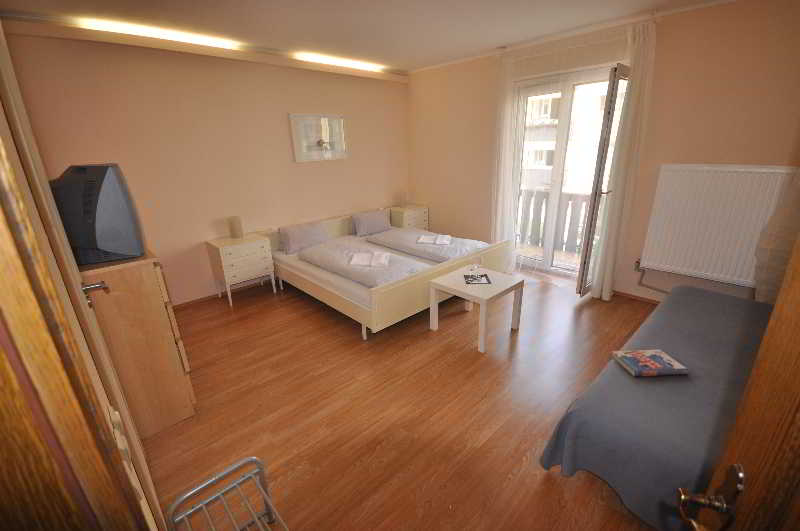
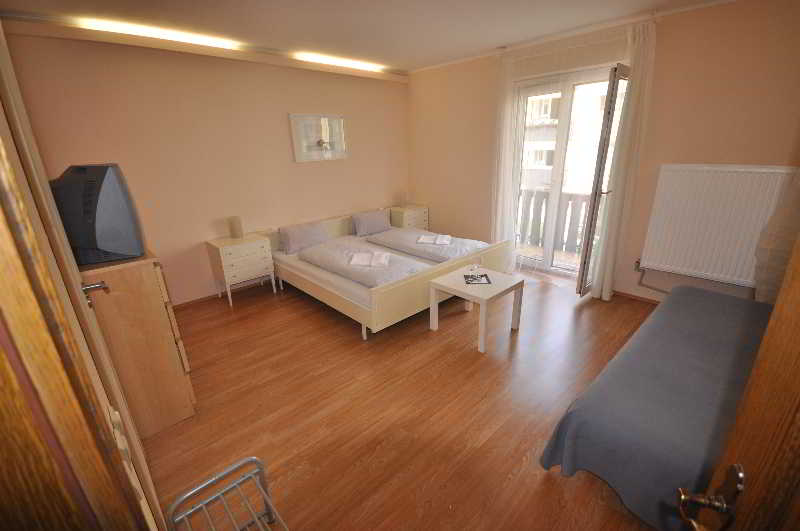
- book (648, 362)
